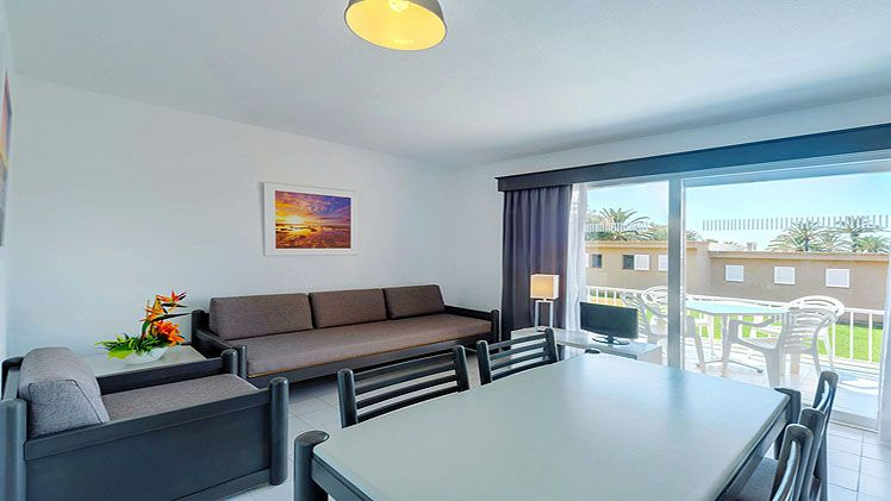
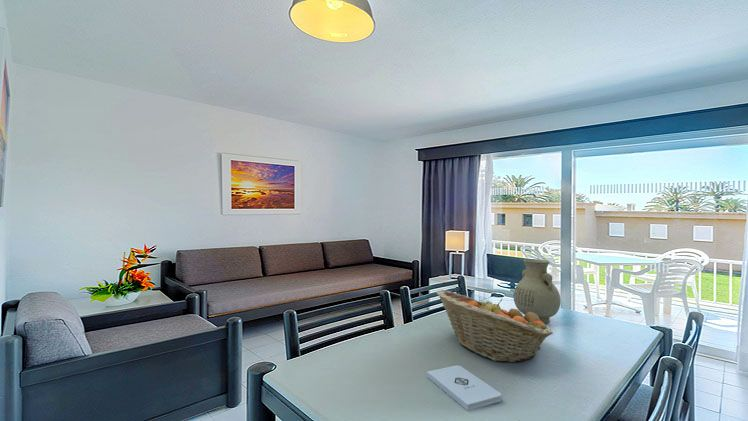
+ vase (536, 290)
+ fruit basket (489, 319)
+ notepad (462, 385)
